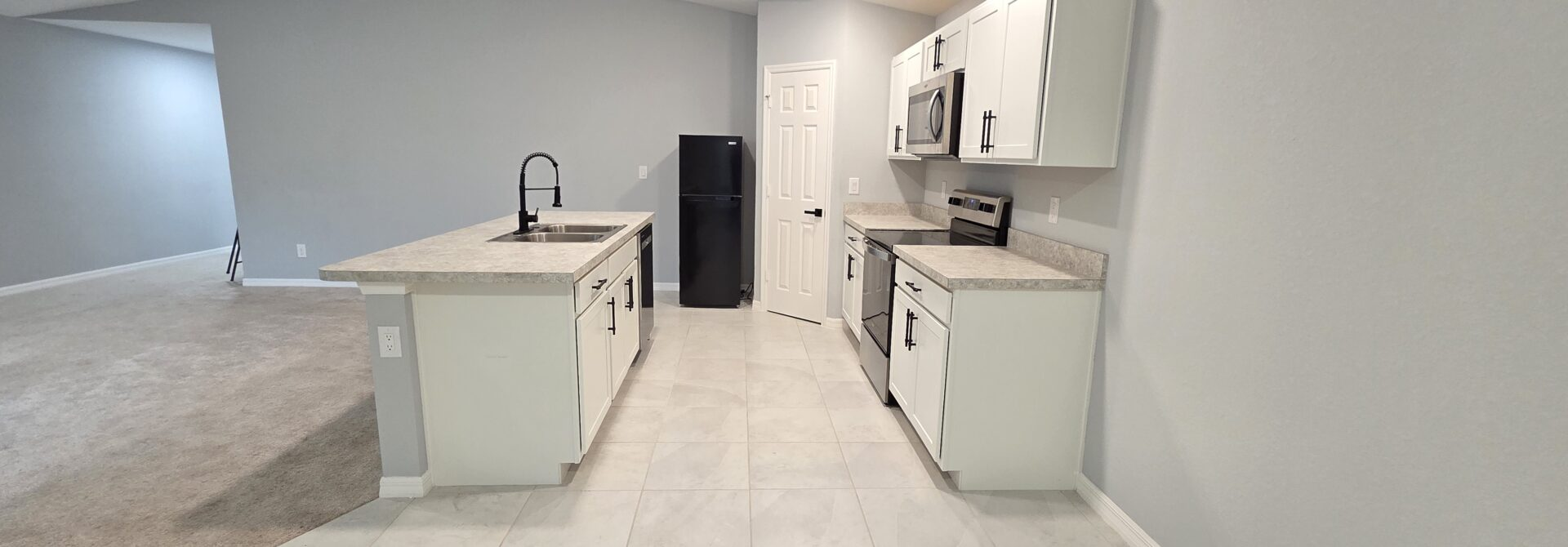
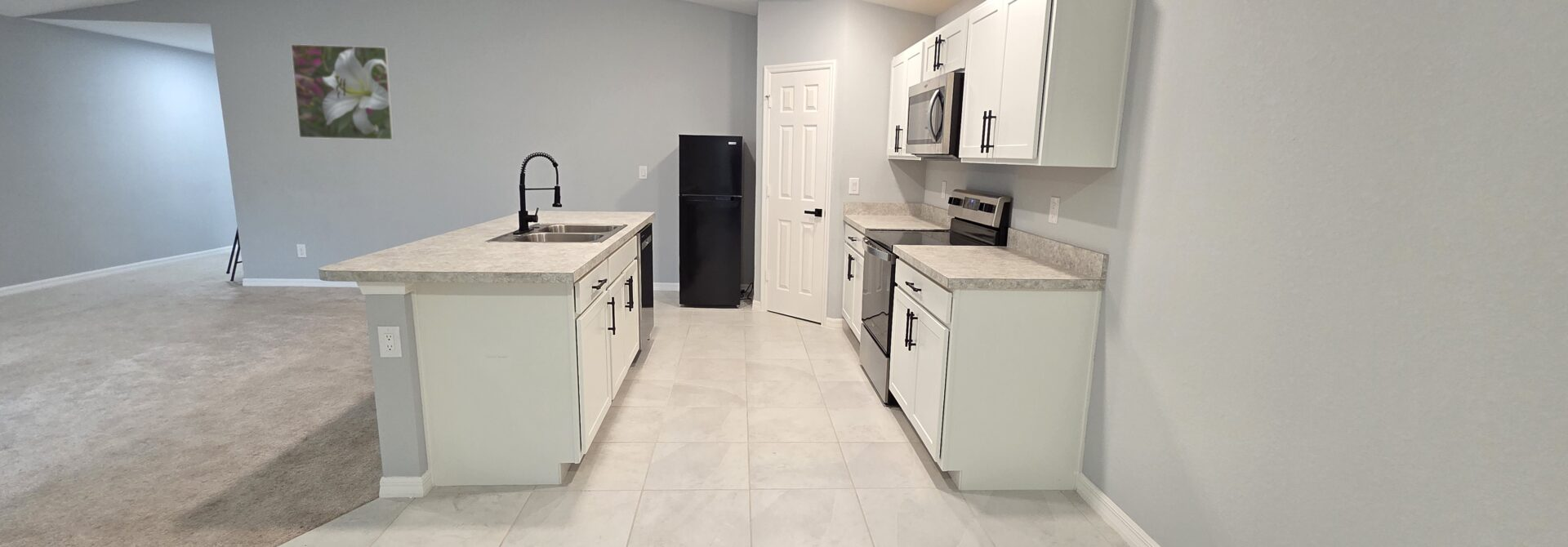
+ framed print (343, 92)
